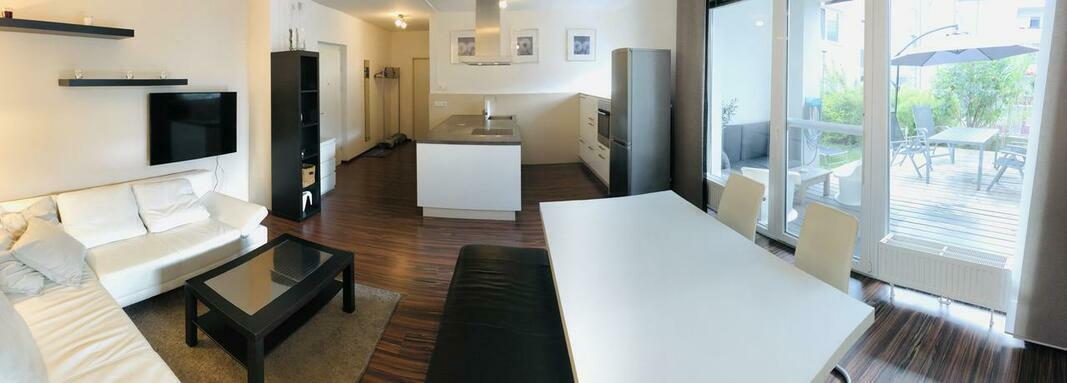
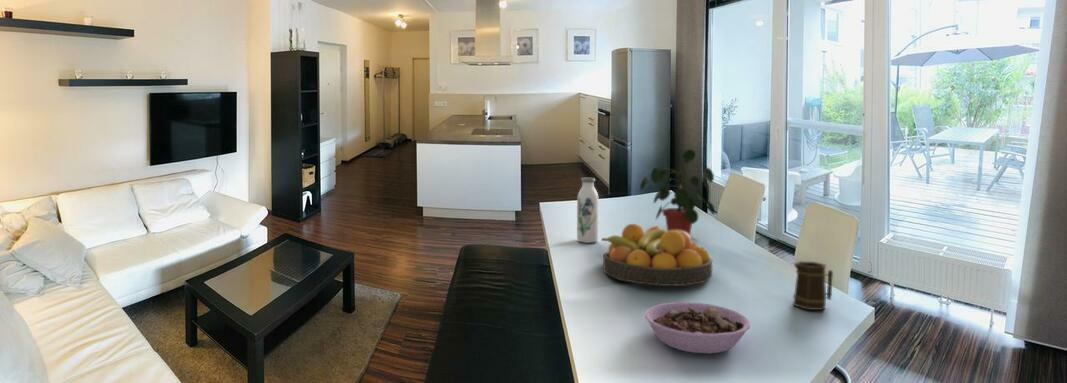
+ potted plant (678, 192)
+ water bottle (587, 209)
+ mug (812, 285)
+ bowl (695, 325)
+ fruit bowl (657, 249)
